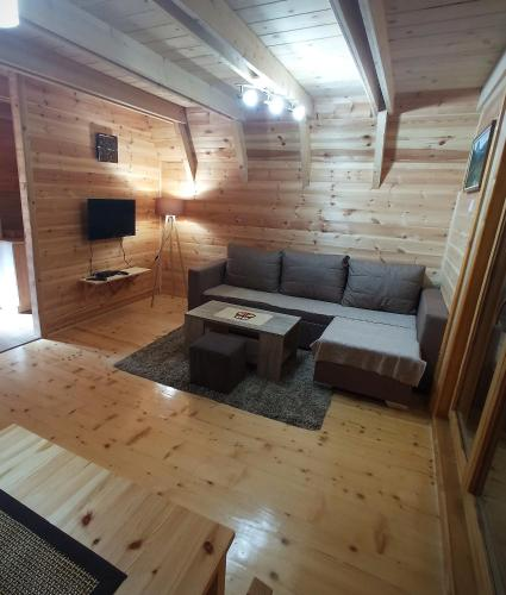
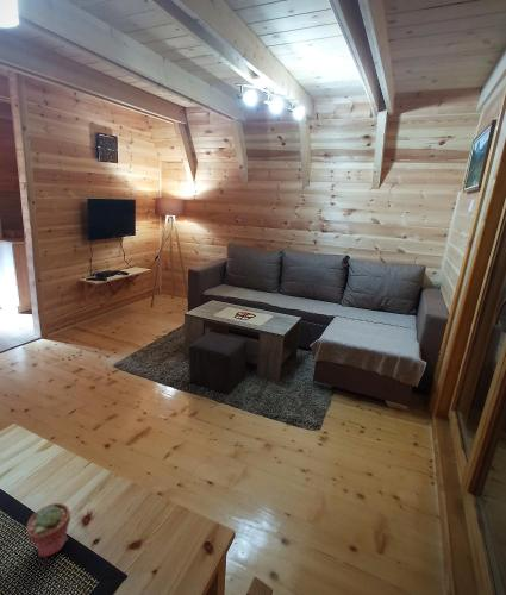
+ potted succulent (49, 526)
